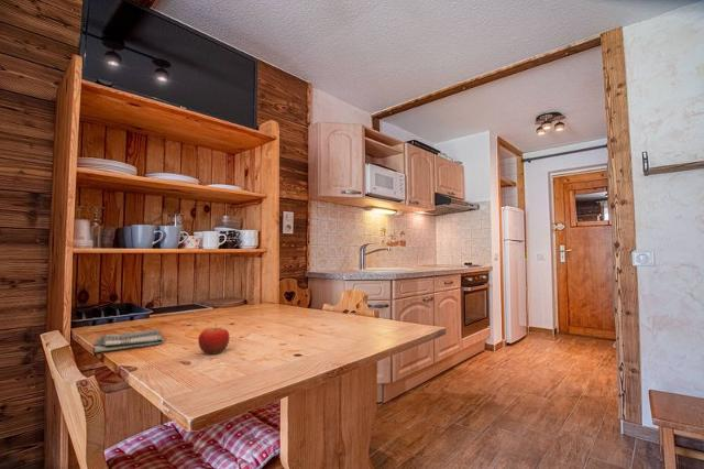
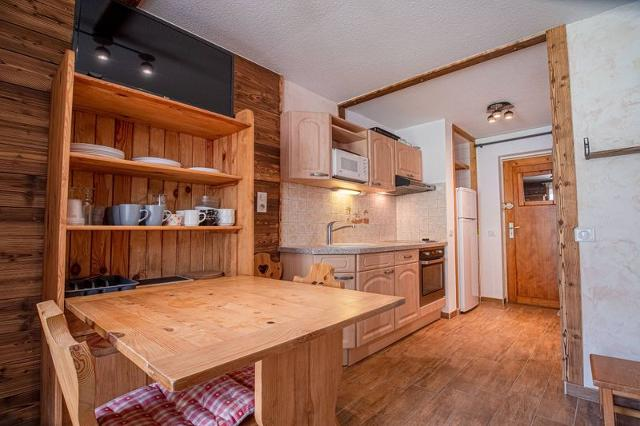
- dish towel (129, 338)
- fruit (213, 338)
